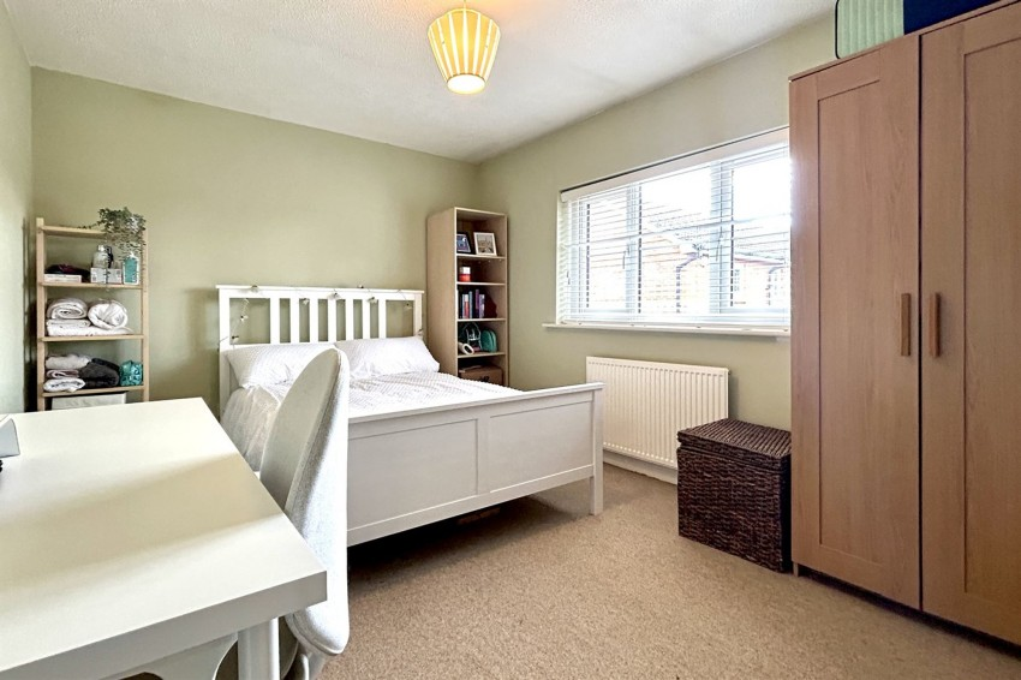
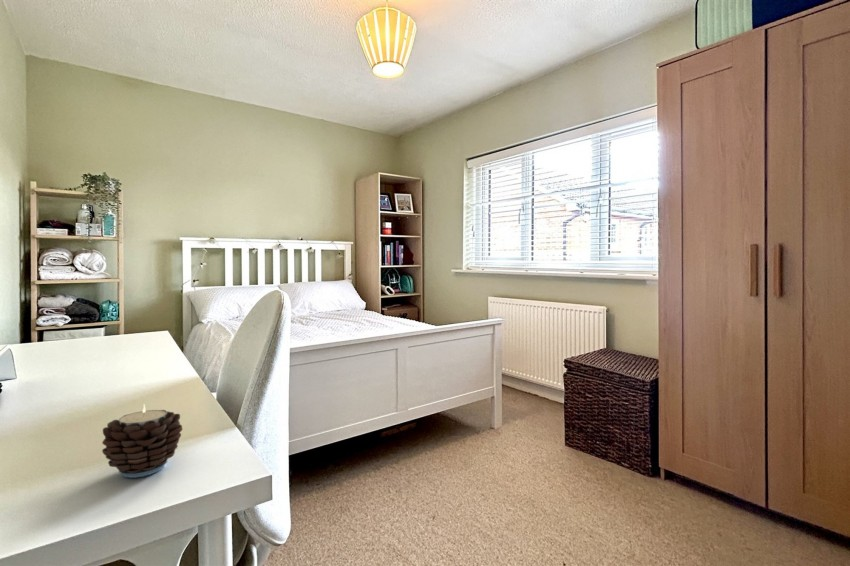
+ candle (143, 436)
